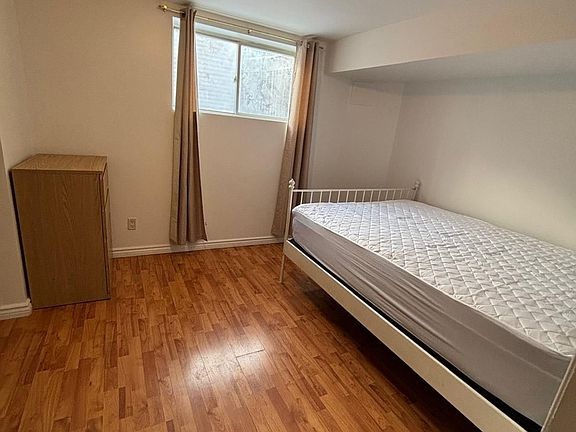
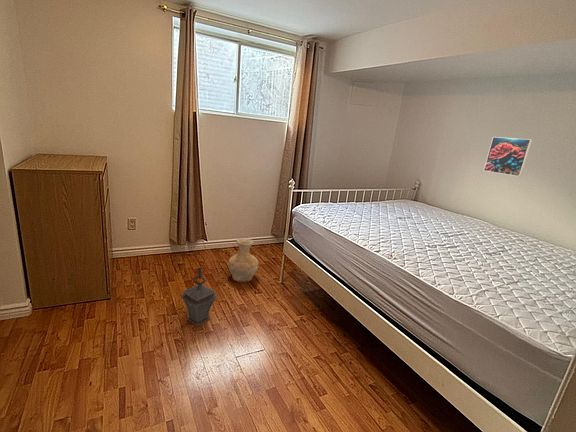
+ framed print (506, 156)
+ vase (243, 259)
+ lantern (199, 293)
